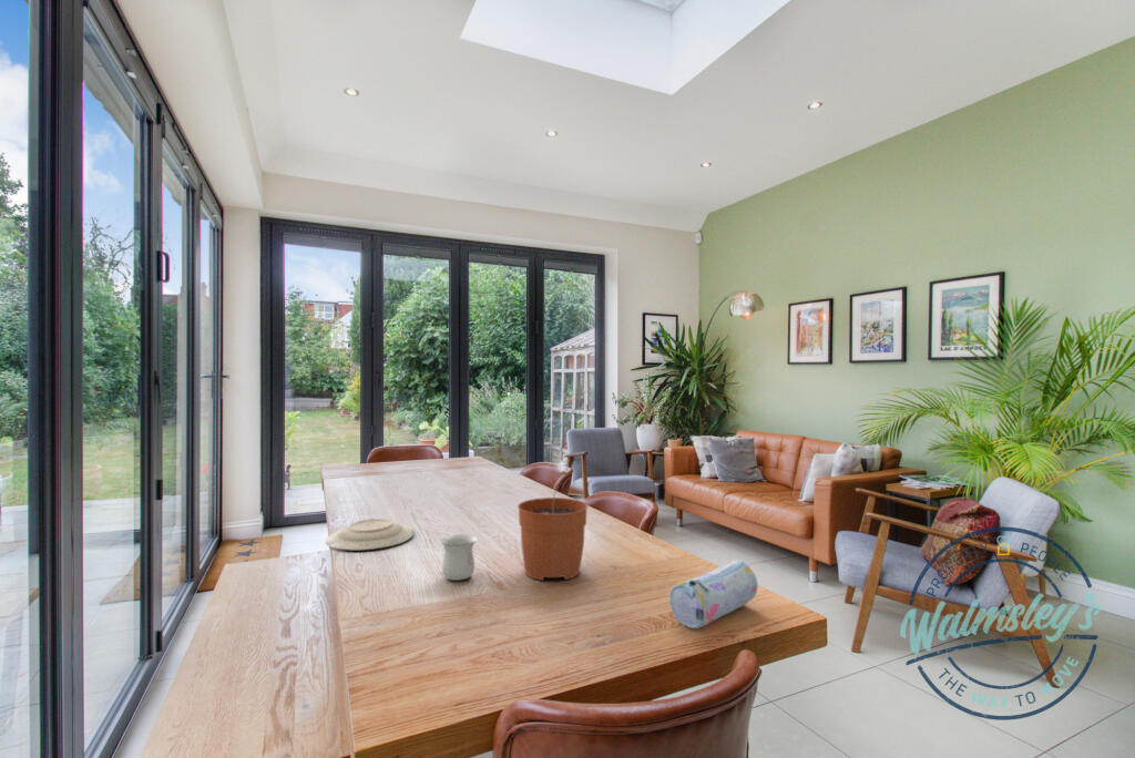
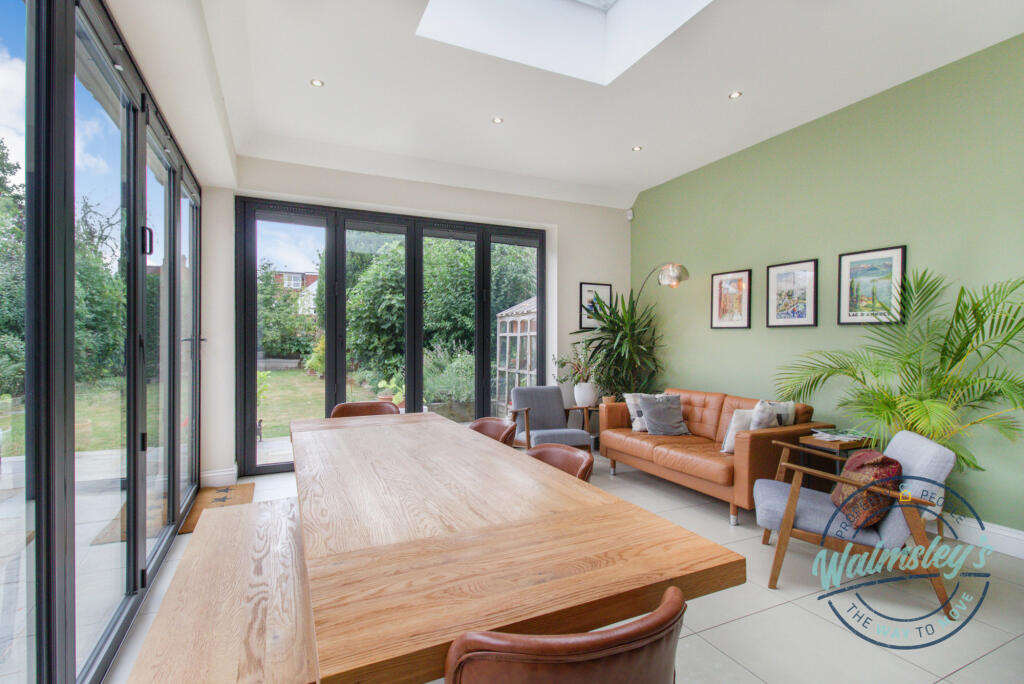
- pencil case (714, 591)
- plate (370, 531)
- plant pot (552, 521)
- mug (456, 555)
